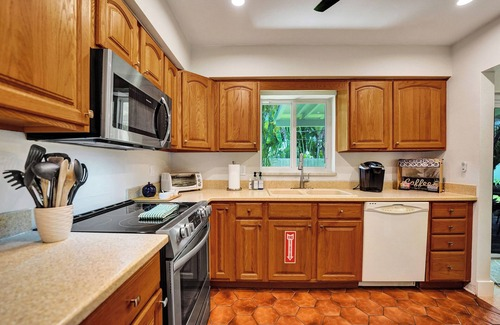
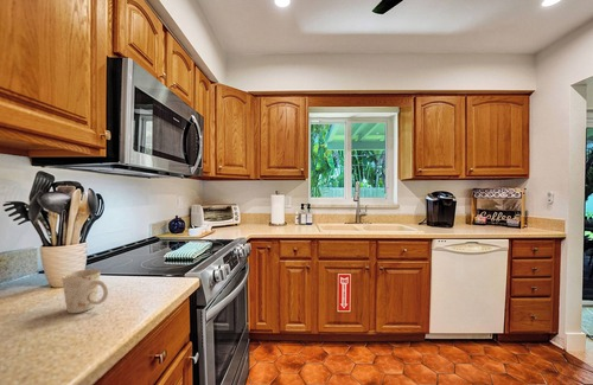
+ mug (88, 290)
